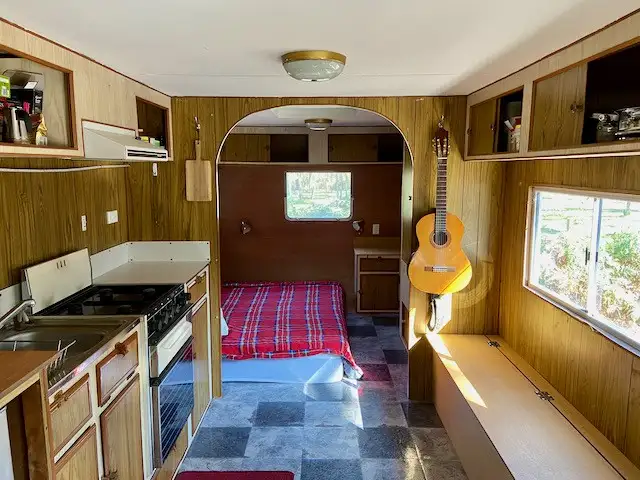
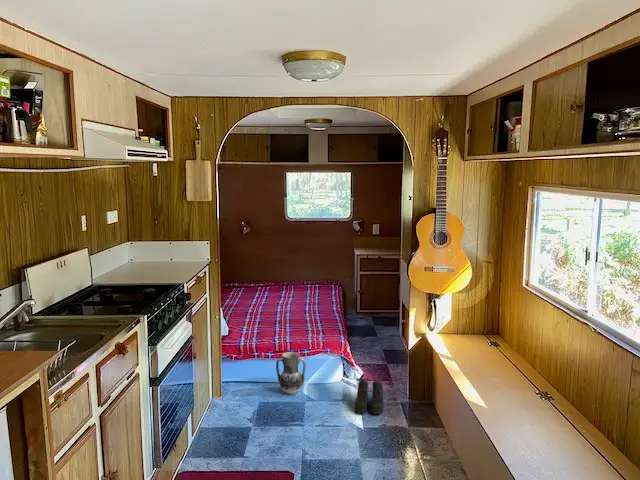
+ ceramic jug (290, 373)
+ boots (367, 395)
